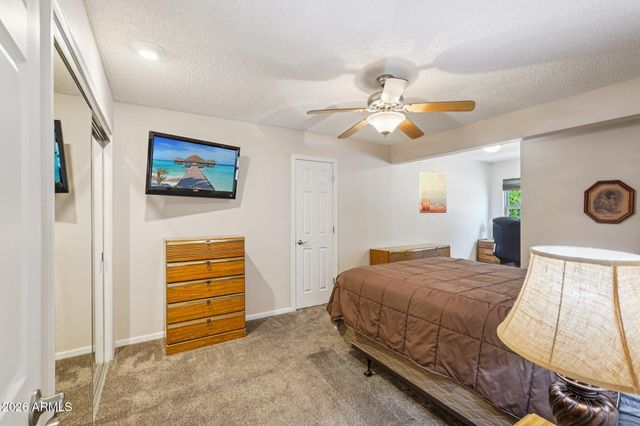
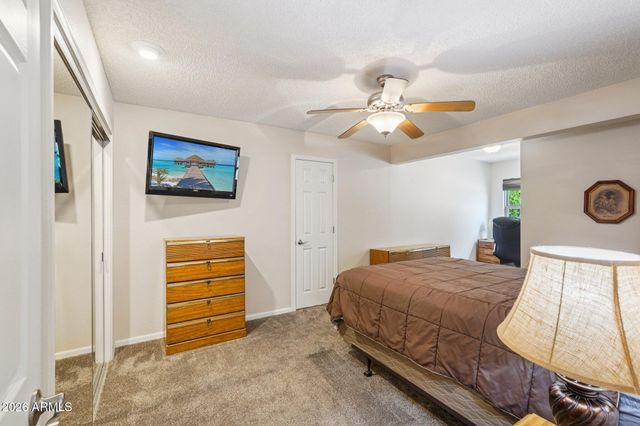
- wall art (433, 193)
